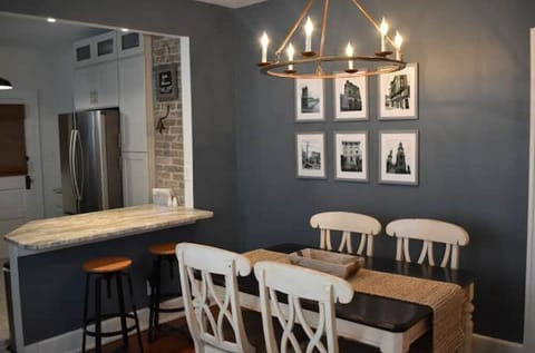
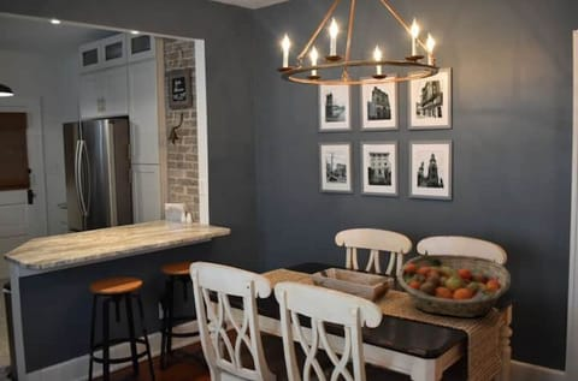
+ fruit basket (452, 284)
